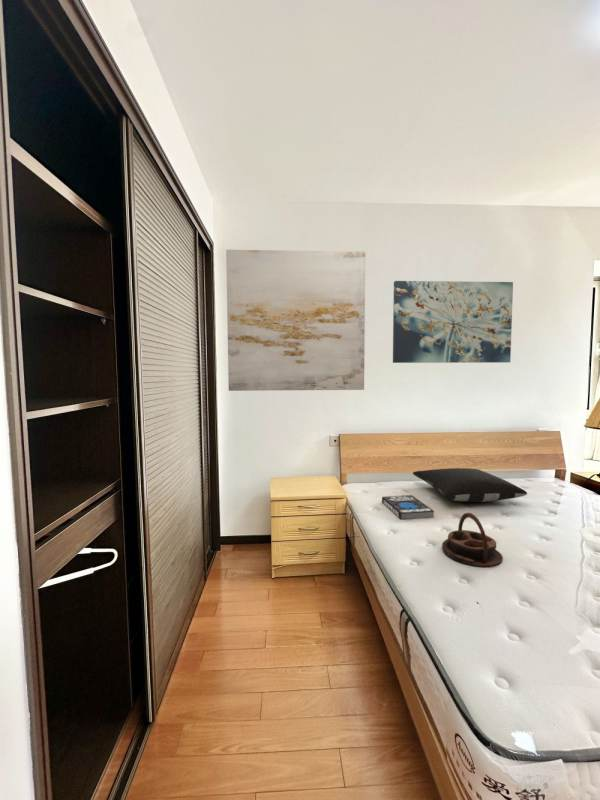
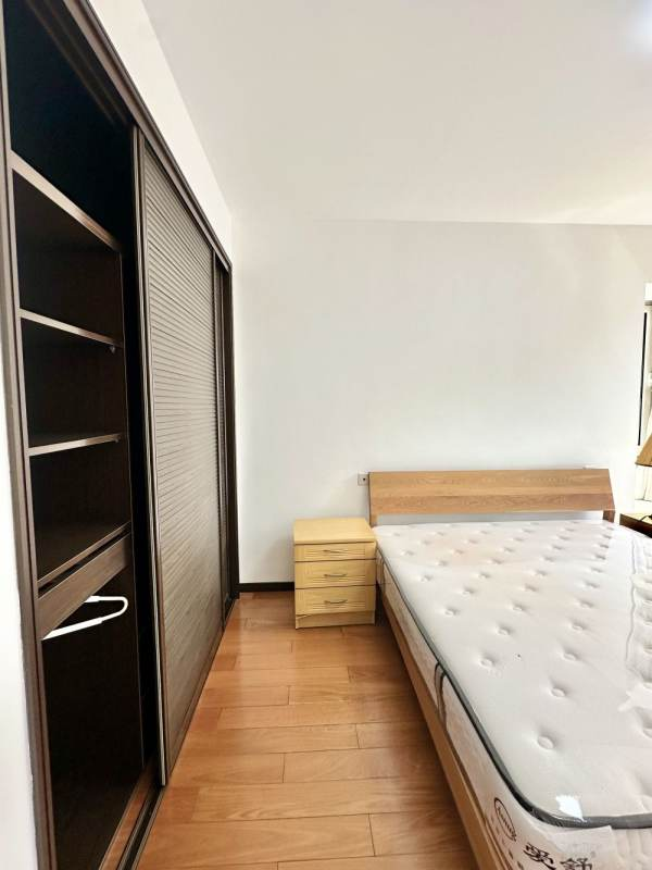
- wall art (296, 321)
- serving tray (472, 533)
- book (406, 506)
- wall art (452, 322)
- pillow (464, 482)
